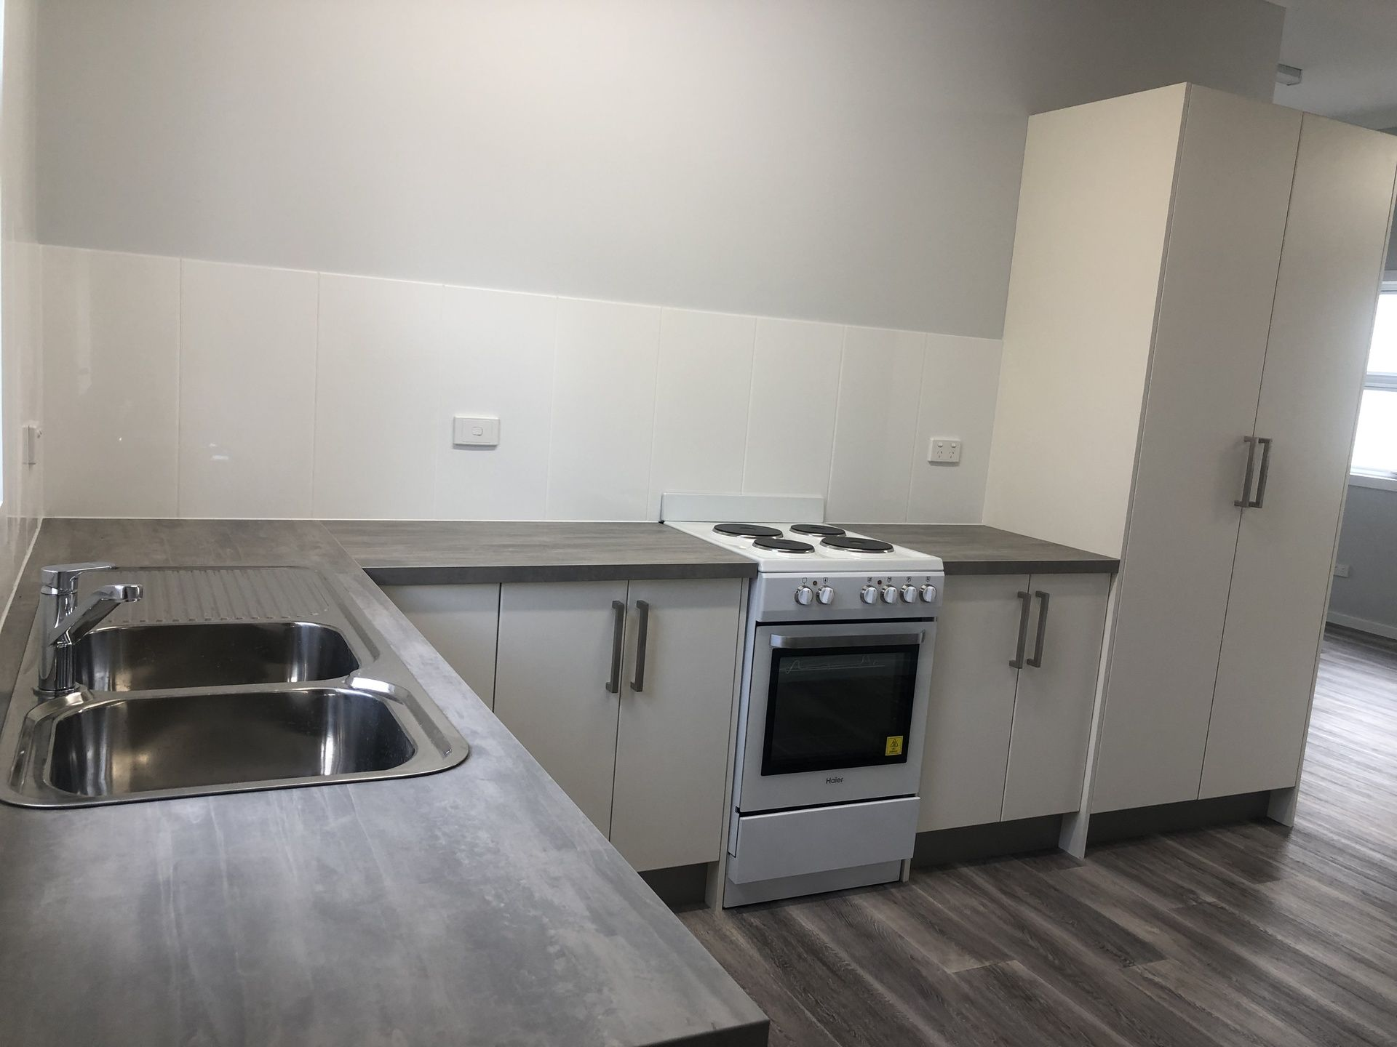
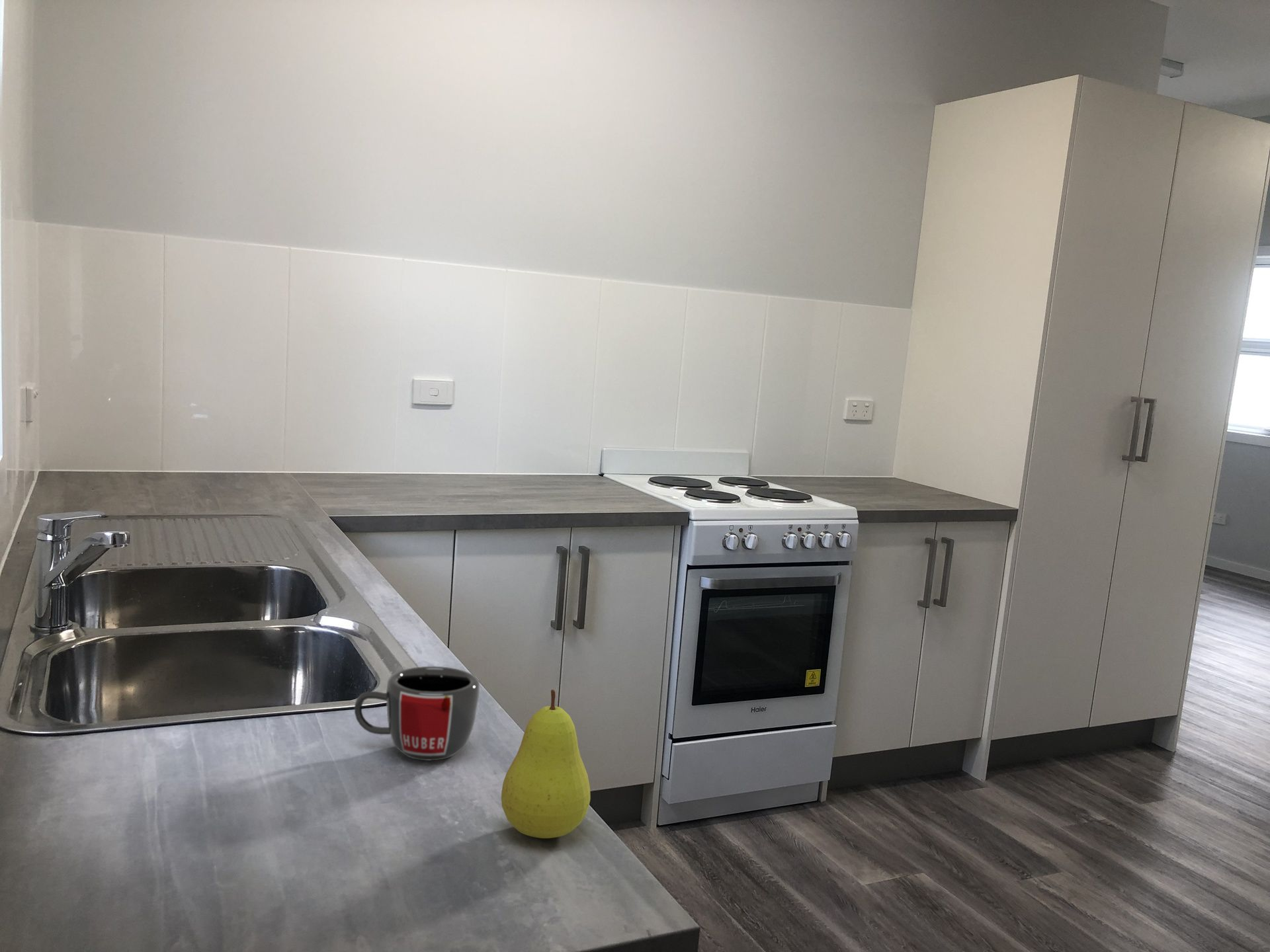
+ fruit (548, 759)
+ mug (415, 713)
